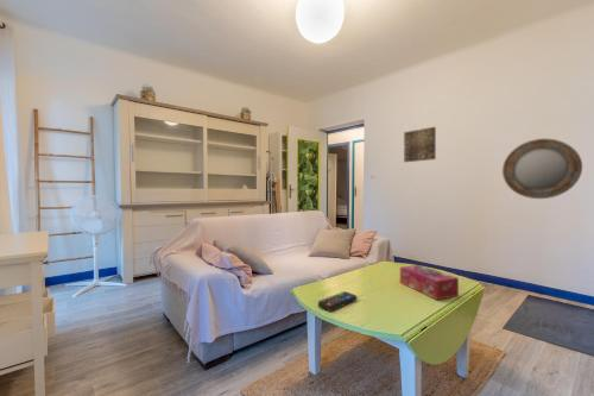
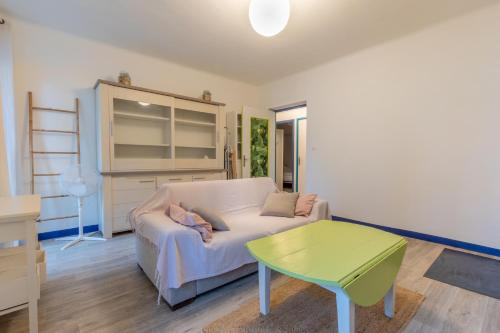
- tissue box (426, 281)
- wall art (418, 145)
- home mirror (538, 169)
- remote control (337, 300)
